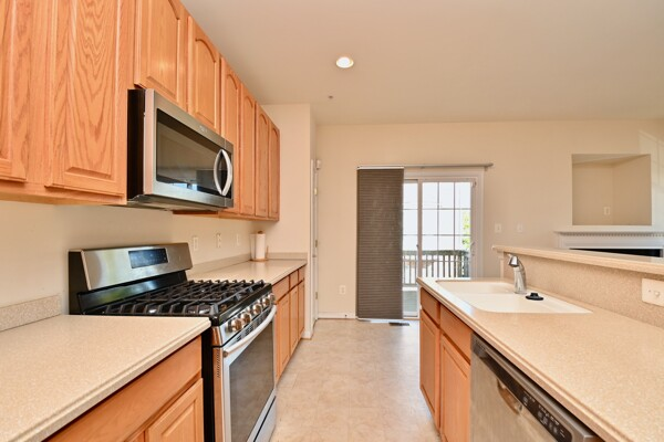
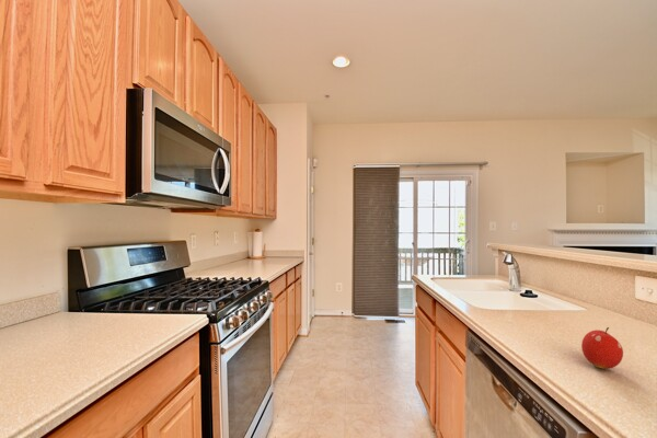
+ fruit (601, 346)
